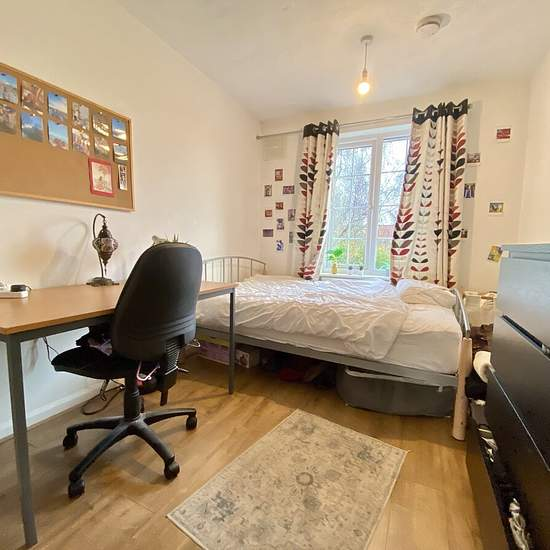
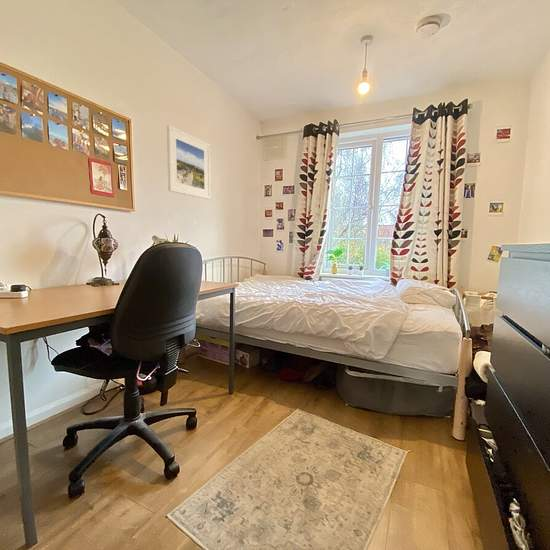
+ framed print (190, 165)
